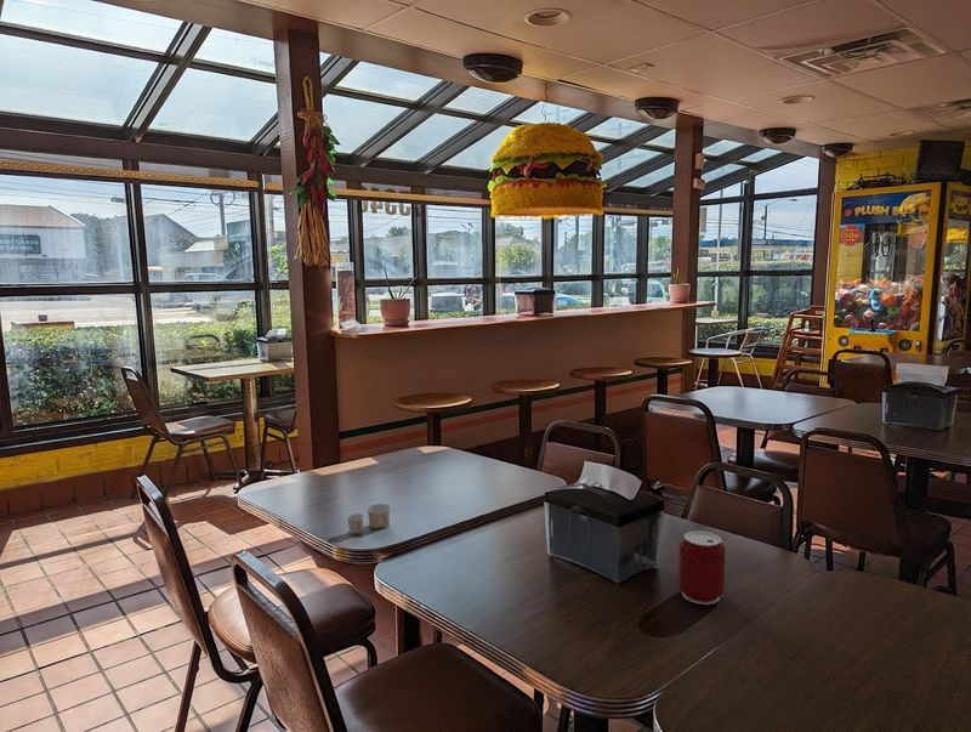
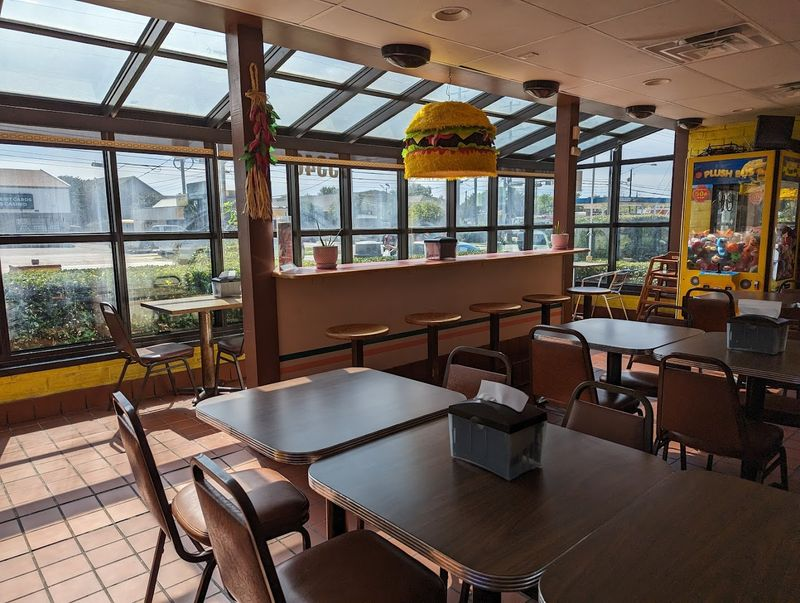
- can (702, 567)
- paper cup (369, 518)
